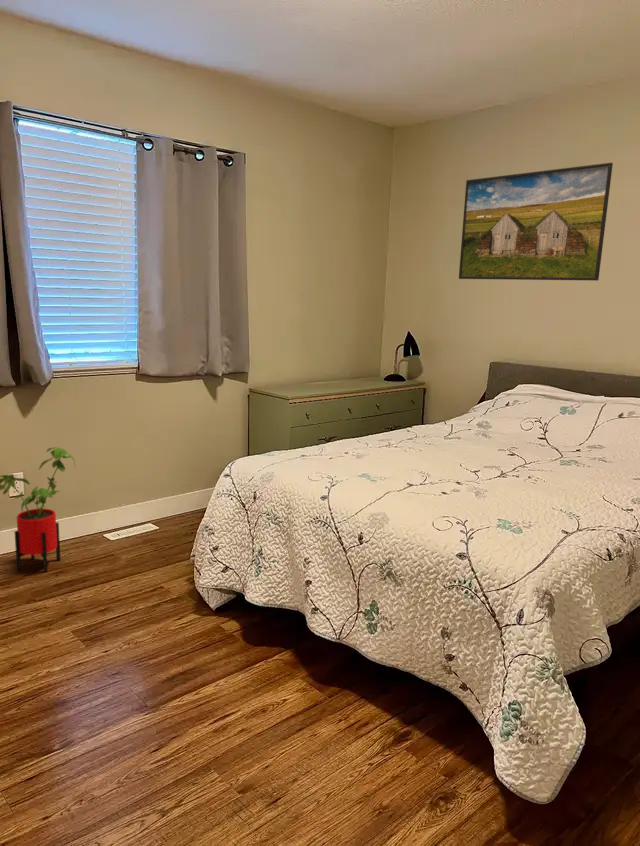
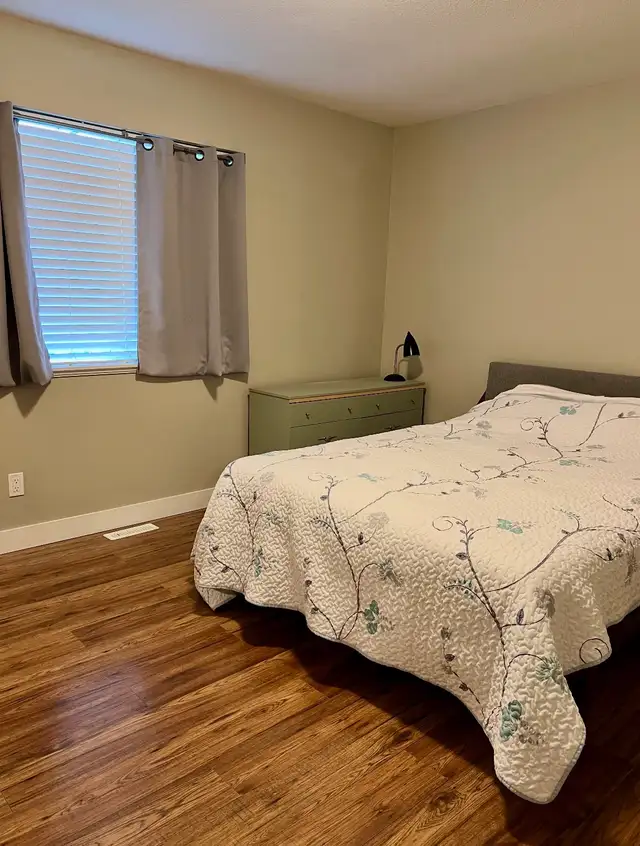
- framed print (527, 226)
- house plant (41, 507)
